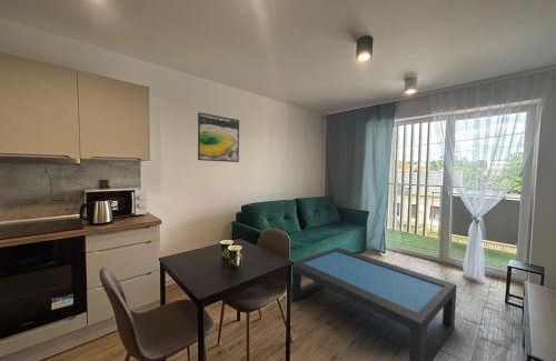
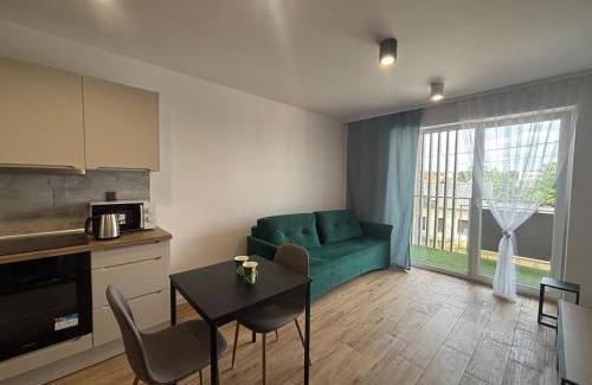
- coffee table (365, 292)
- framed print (219, 139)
